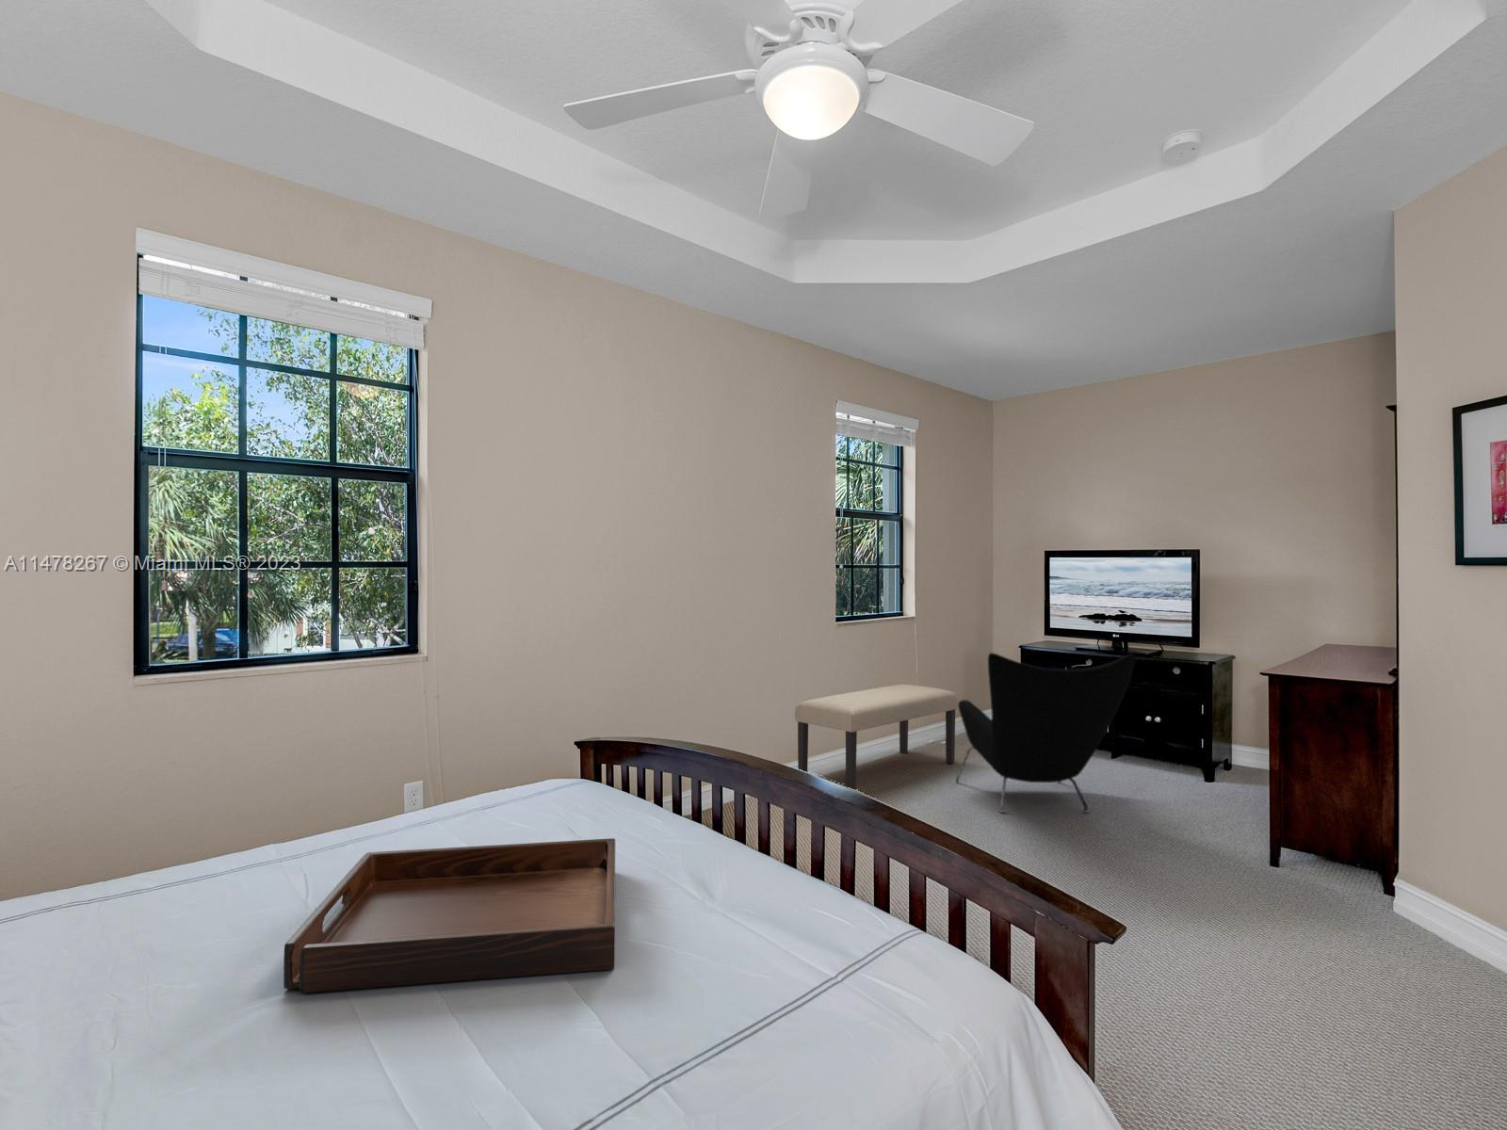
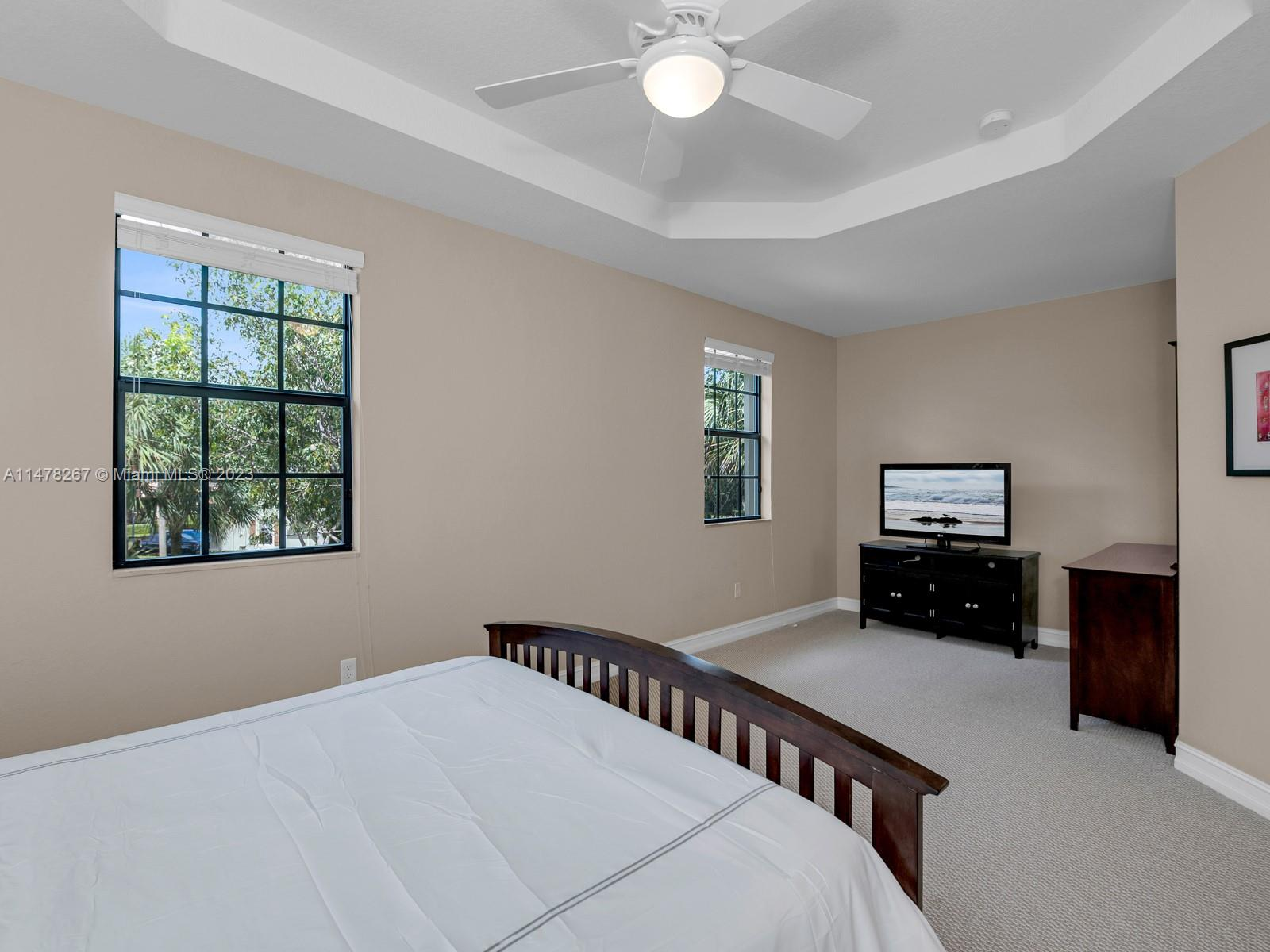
- serving tray (476, 903)
- bench (877, 726)
- armchair (1035, 725)
